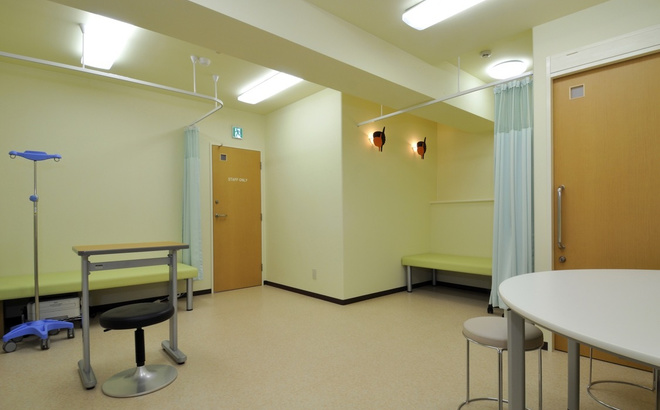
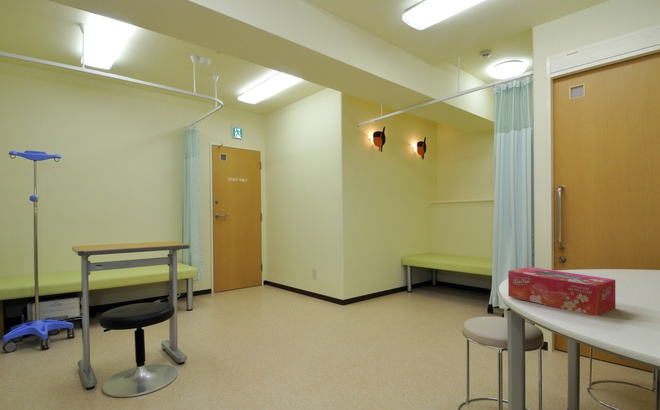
+ tissue box (558, 288)
